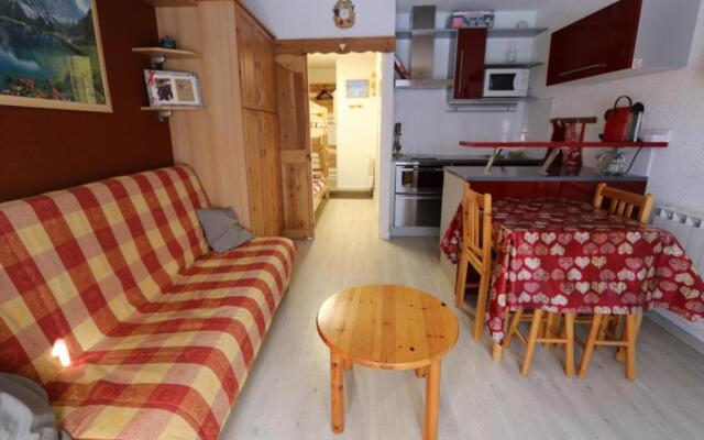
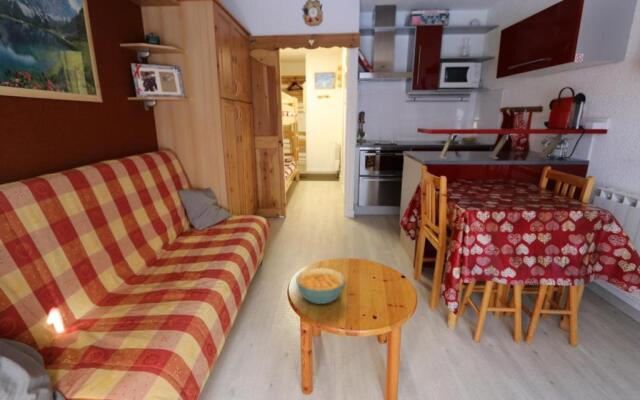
+ cereal bowl (320, 289)
